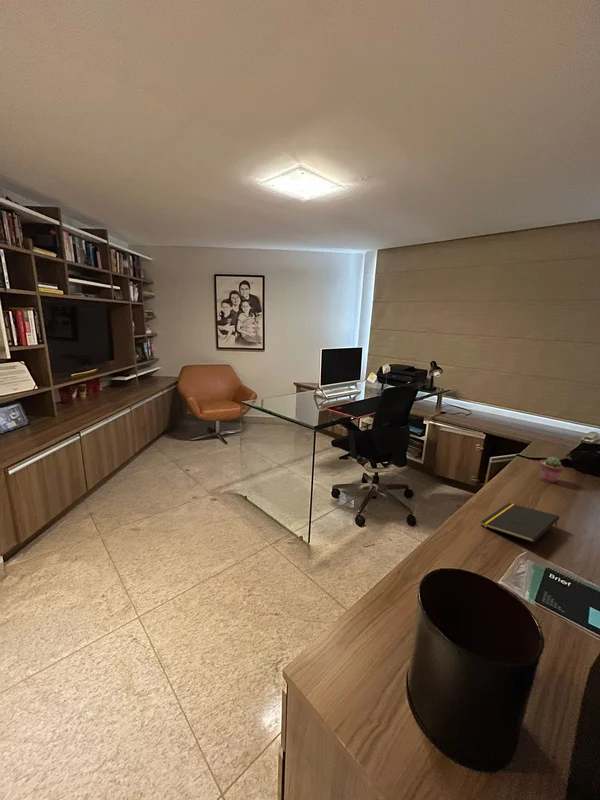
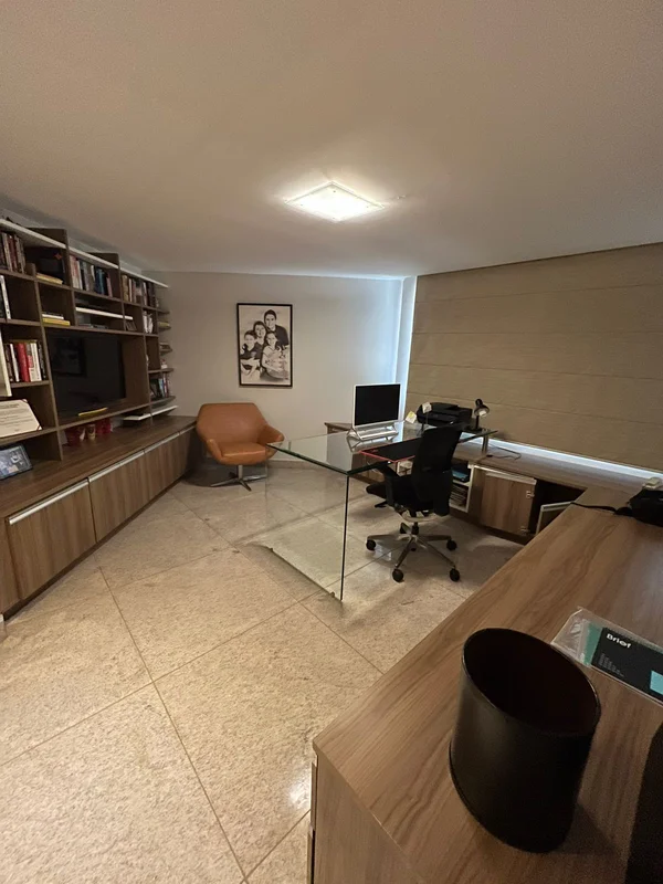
- potted succulent (550, 468)
- notepad (519, 520)
